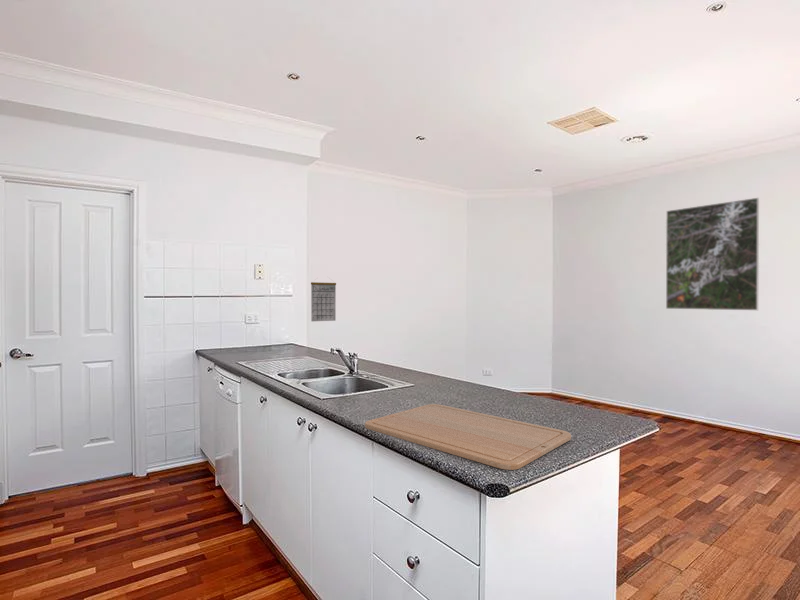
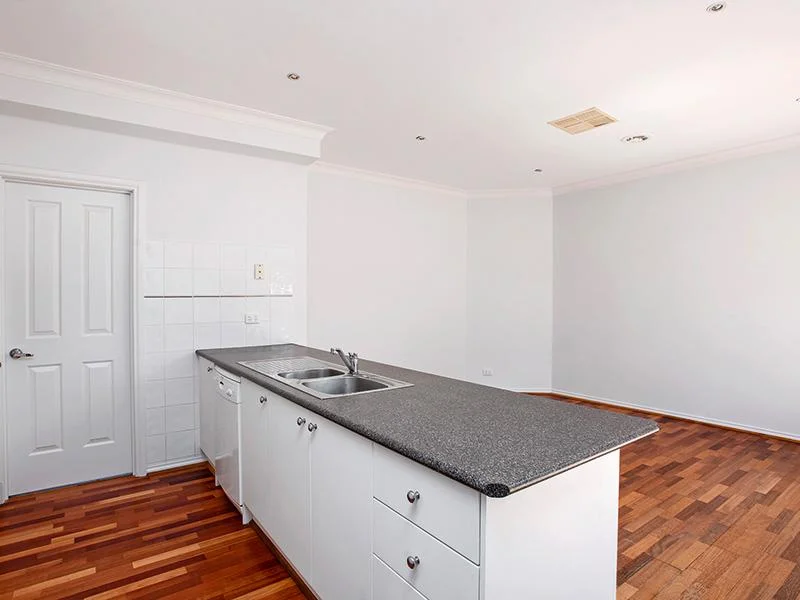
- chopping board (463, 429)
- calendar (323, 297)
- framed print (709, 257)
